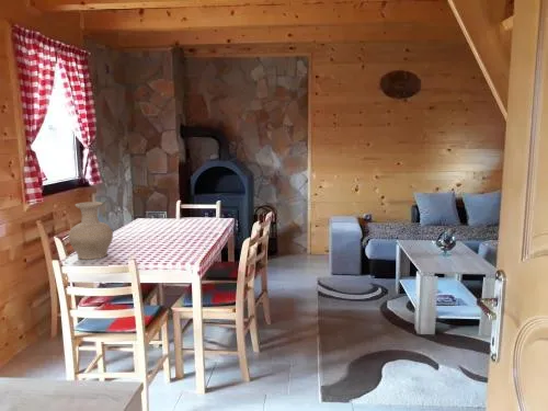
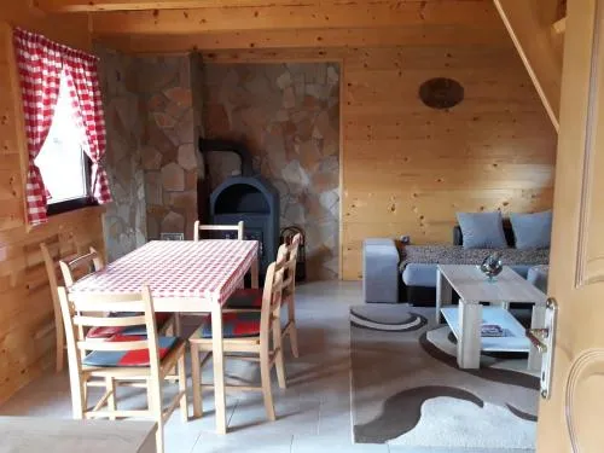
- vase (90, 230)
